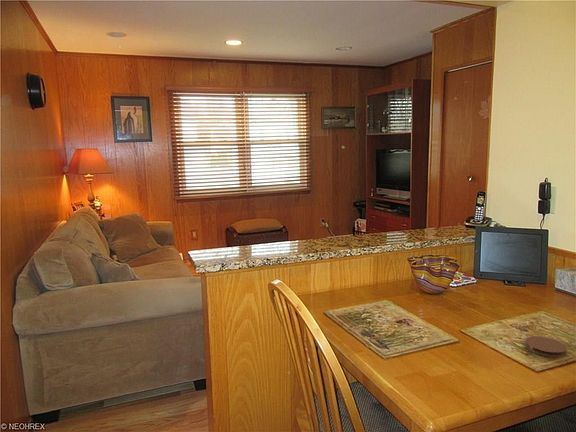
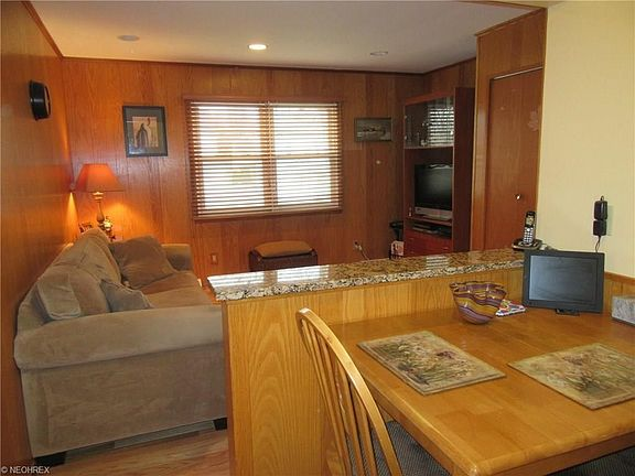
- coaster (545, 346)
